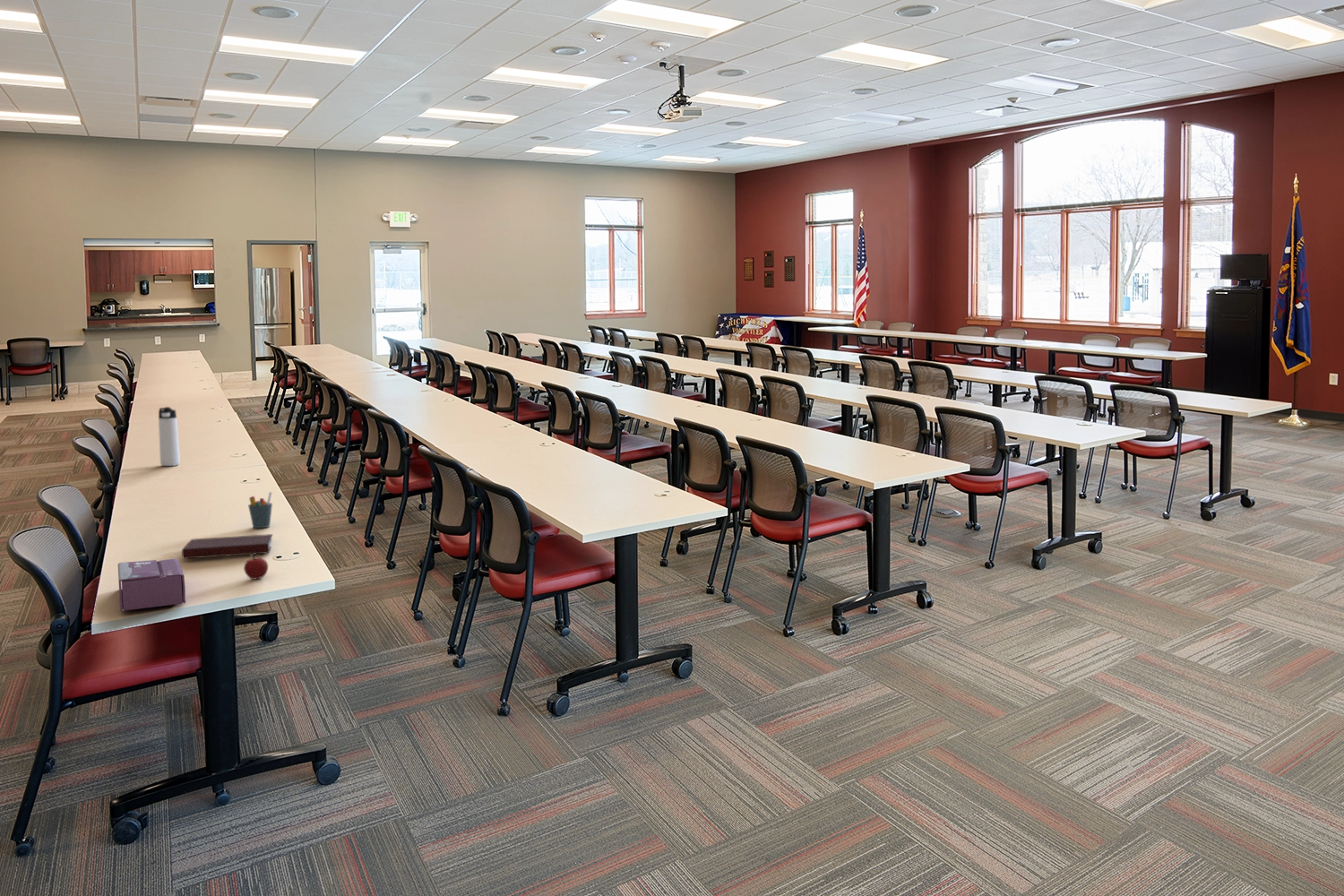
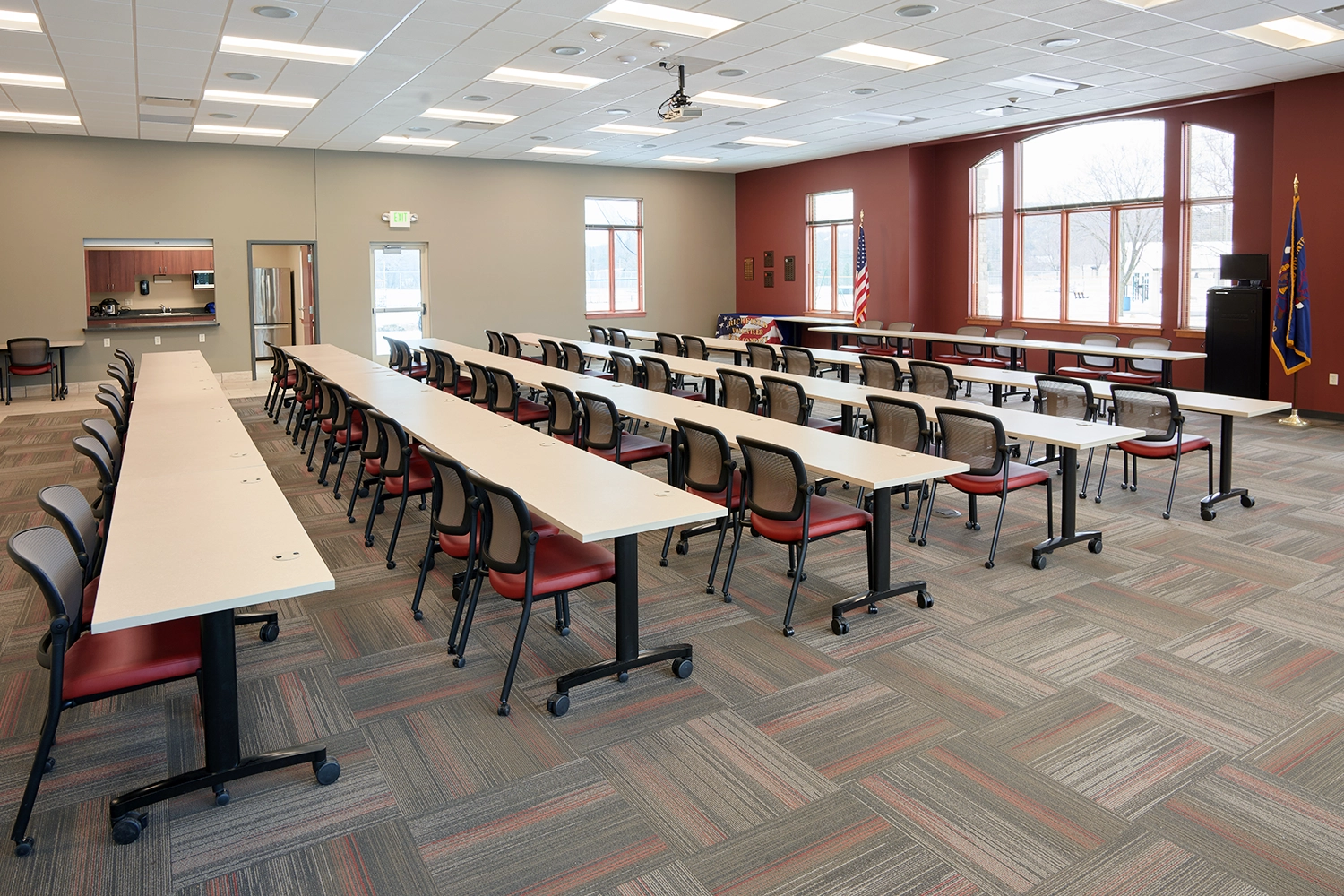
- apple (255, 564)
- pen holder (260, 509)
- thermos bottle (168, 436)
- tissue box (151, 582)
- notebook (229, 546)
